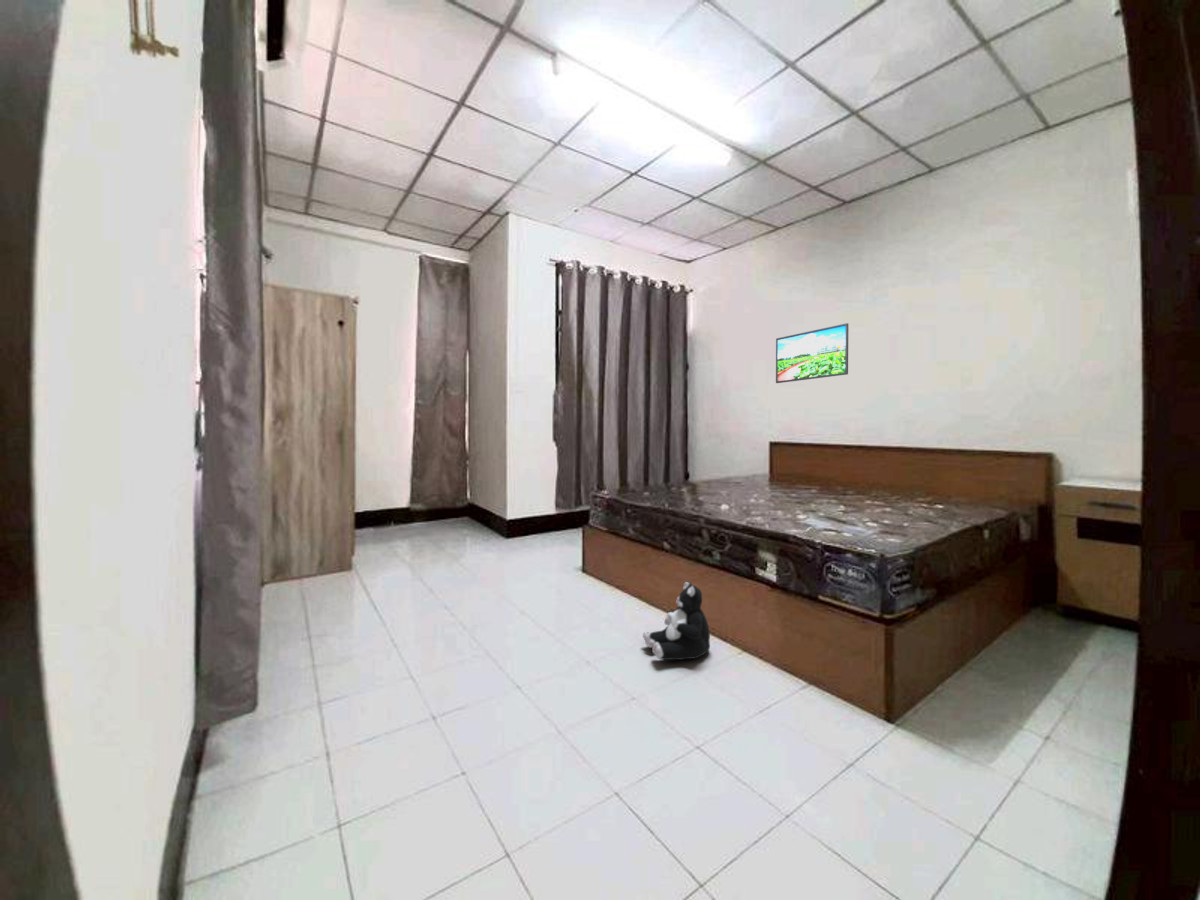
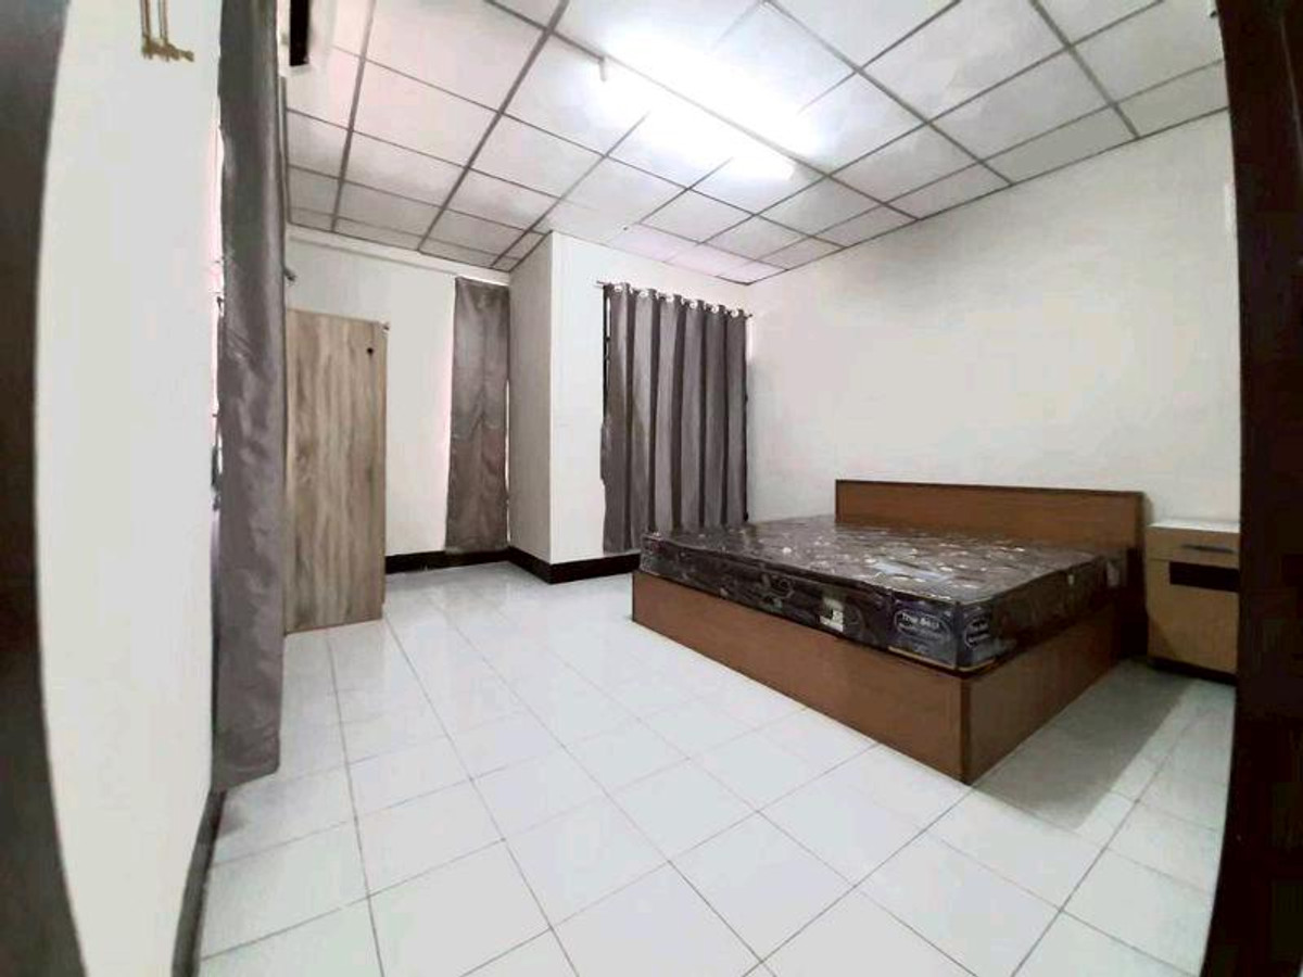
- plush toy (678, 618)
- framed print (809, 355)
